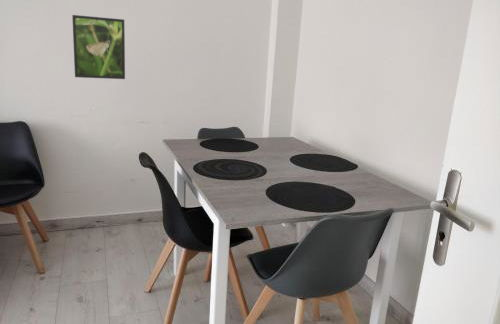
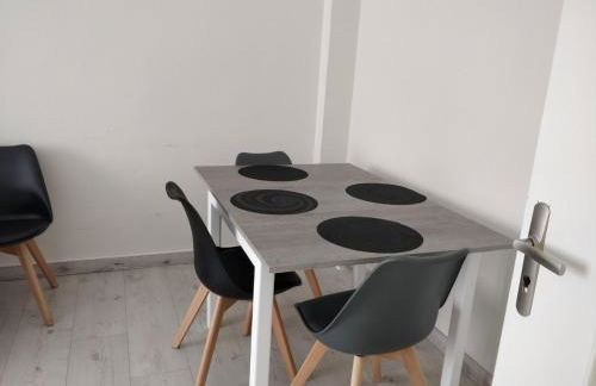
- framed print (99, 48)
